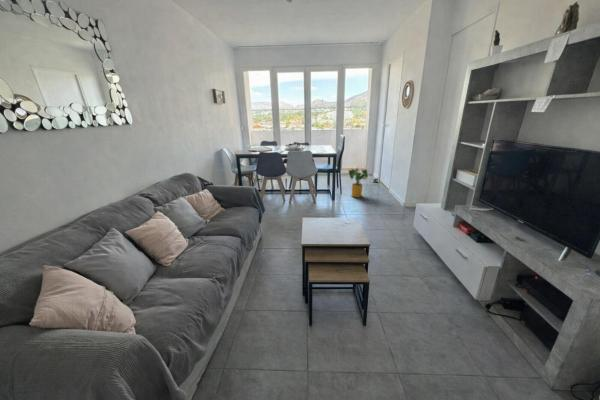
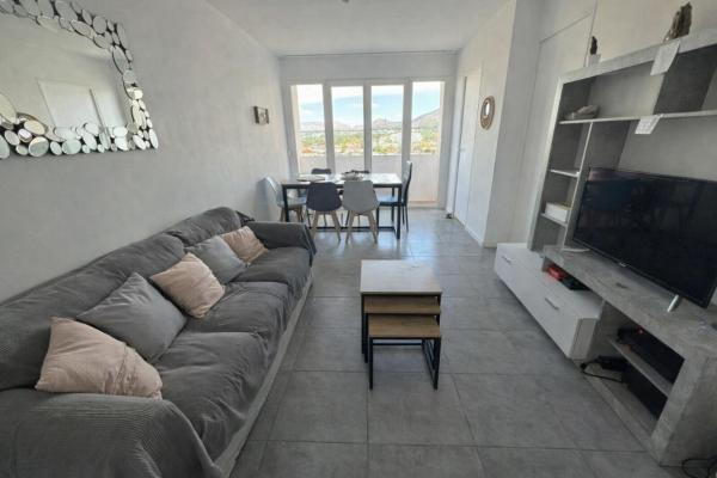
- house plant (358, 181)
